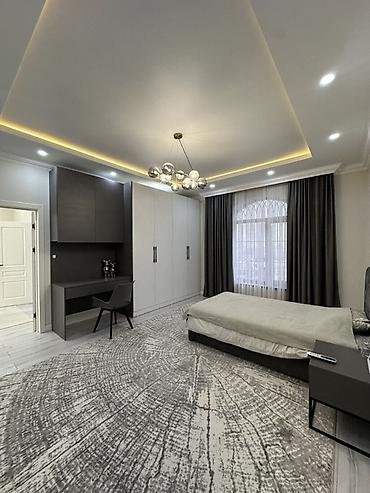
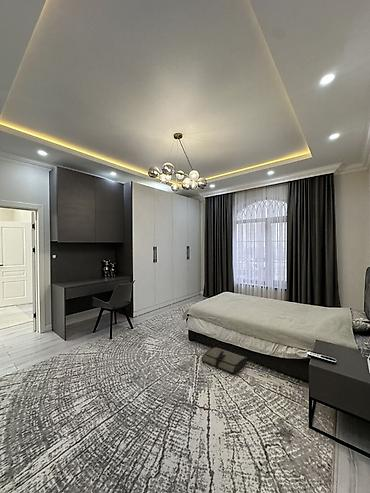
+ tool roll (224, 356)
